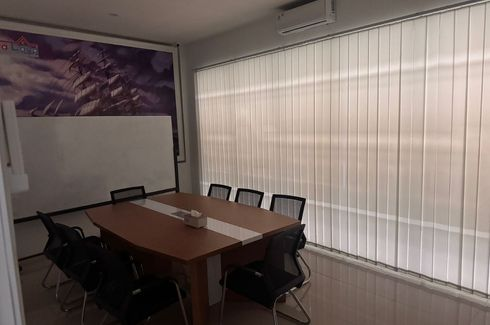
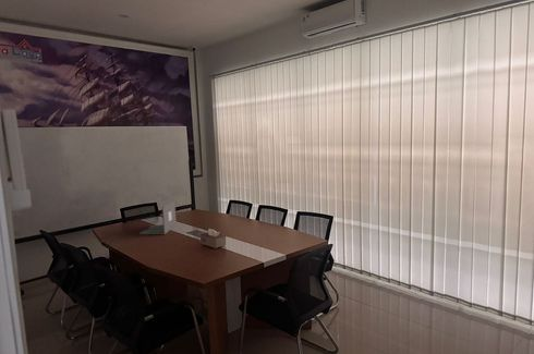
+ laptop (162, 217)
